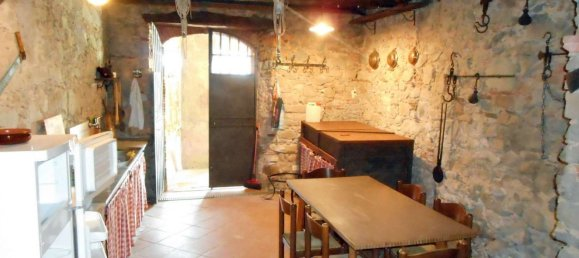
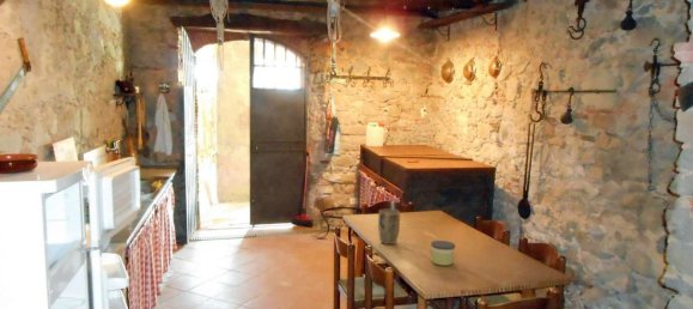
+ plant pot (388, 226)
+ candle (442, 253)
